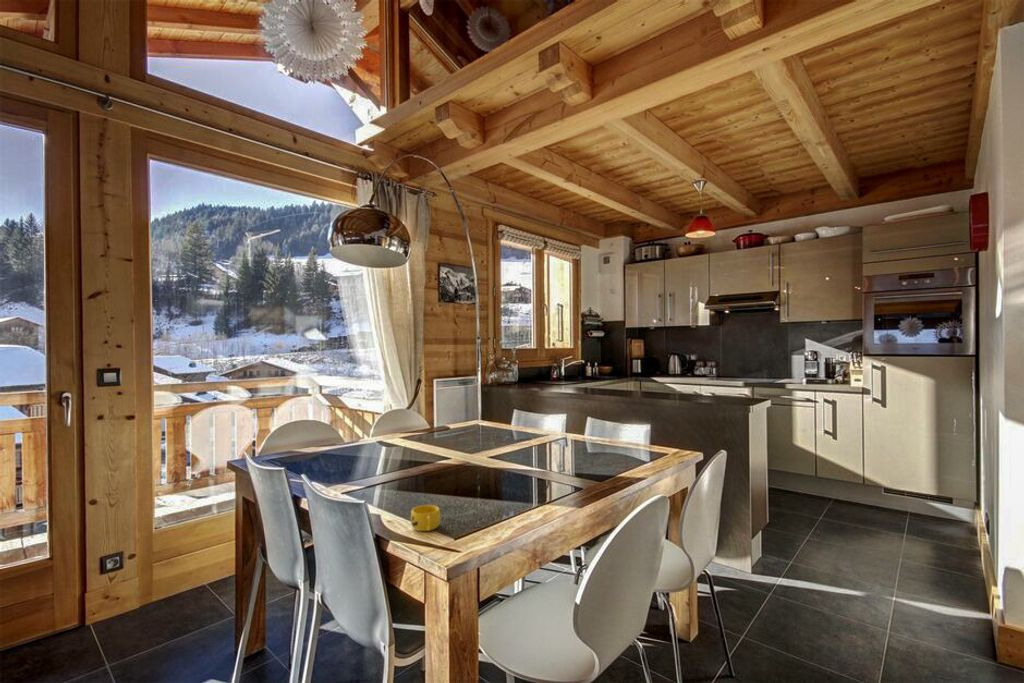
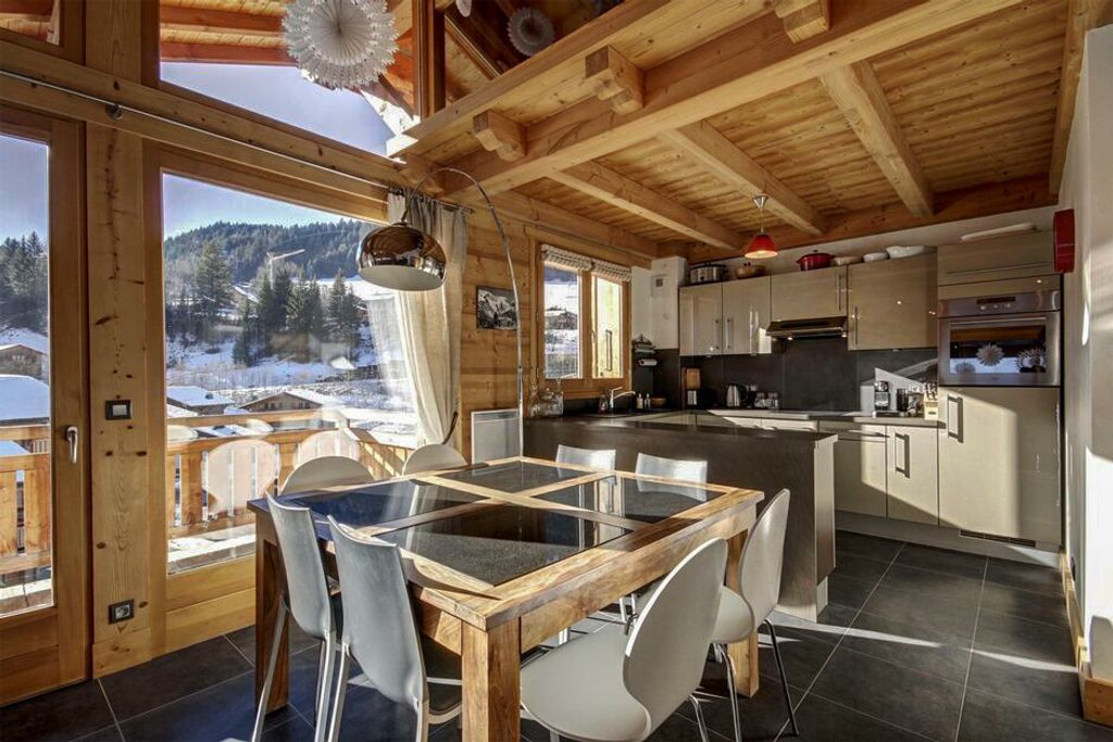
- cup (426, 519)
